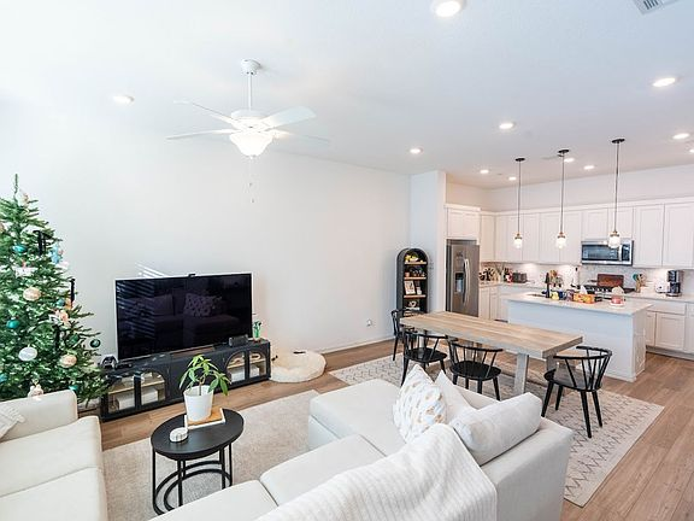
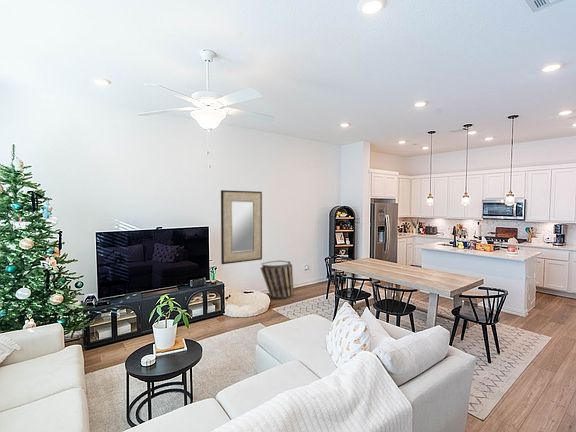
+ basket (276, 279)
+ home mirror (242, 226)
